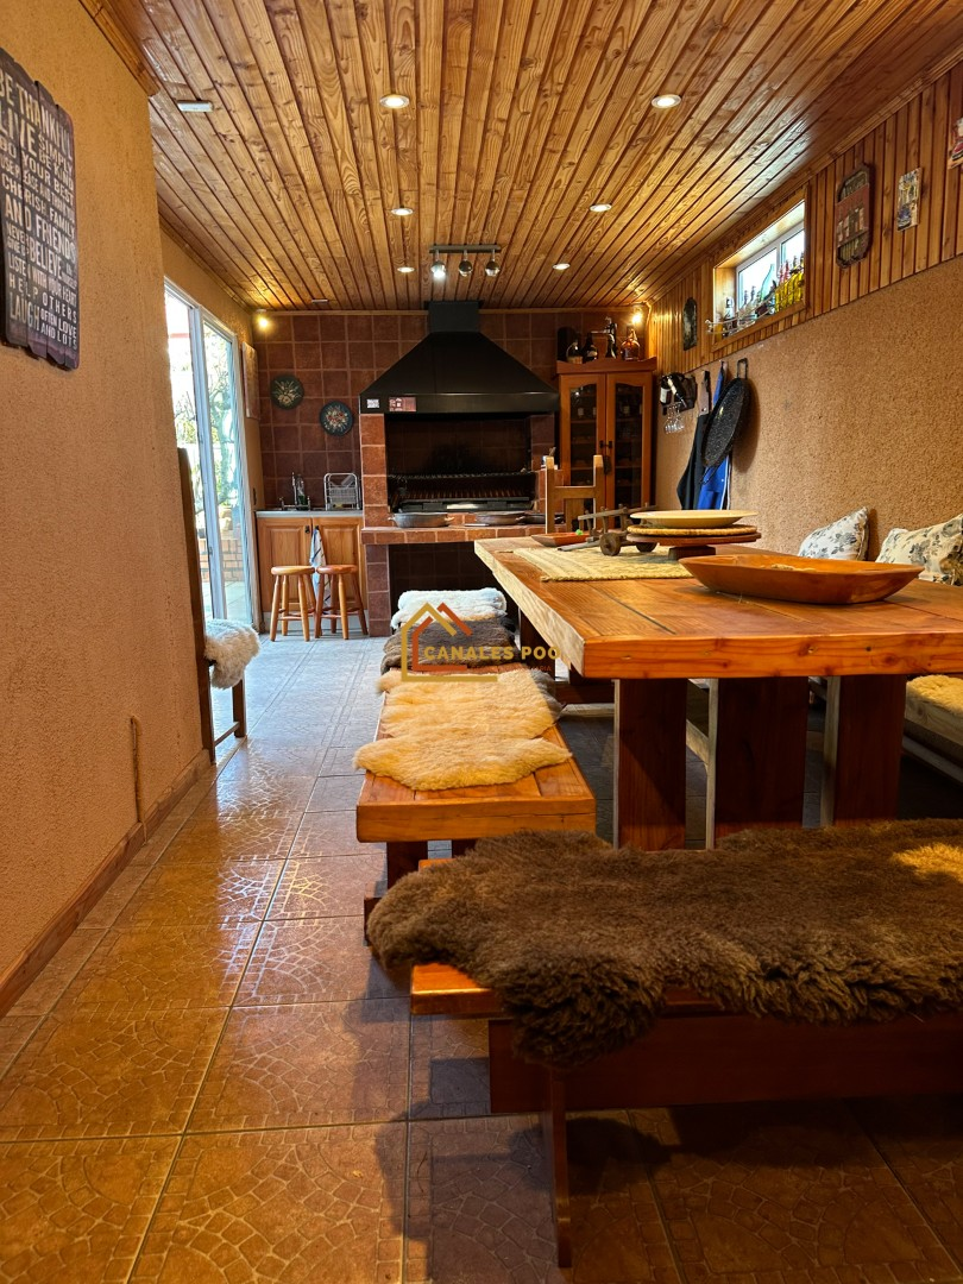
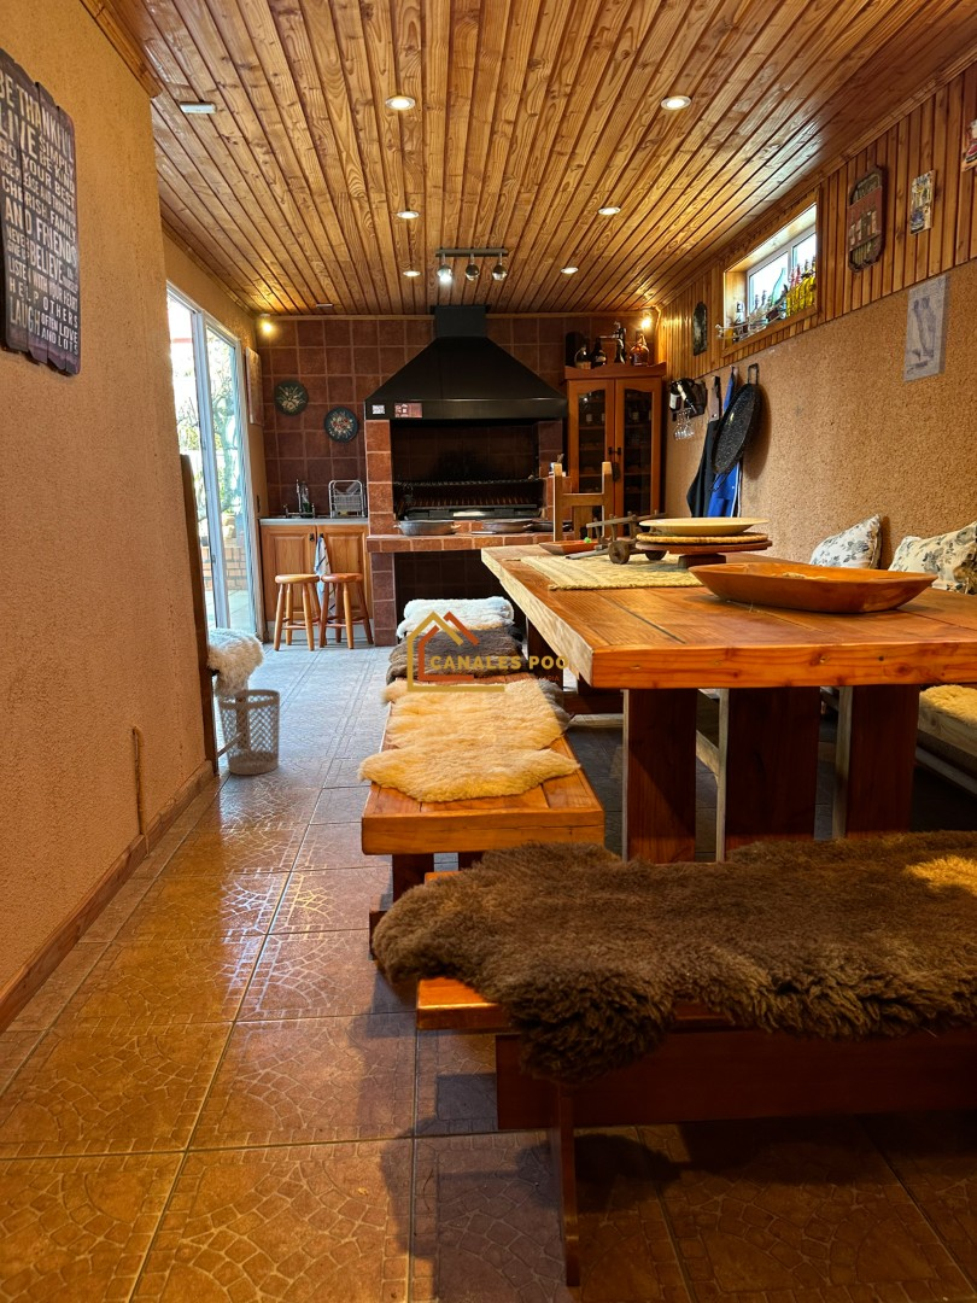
+ wall art (926, 329)
+ wastebasket (251, 731)
